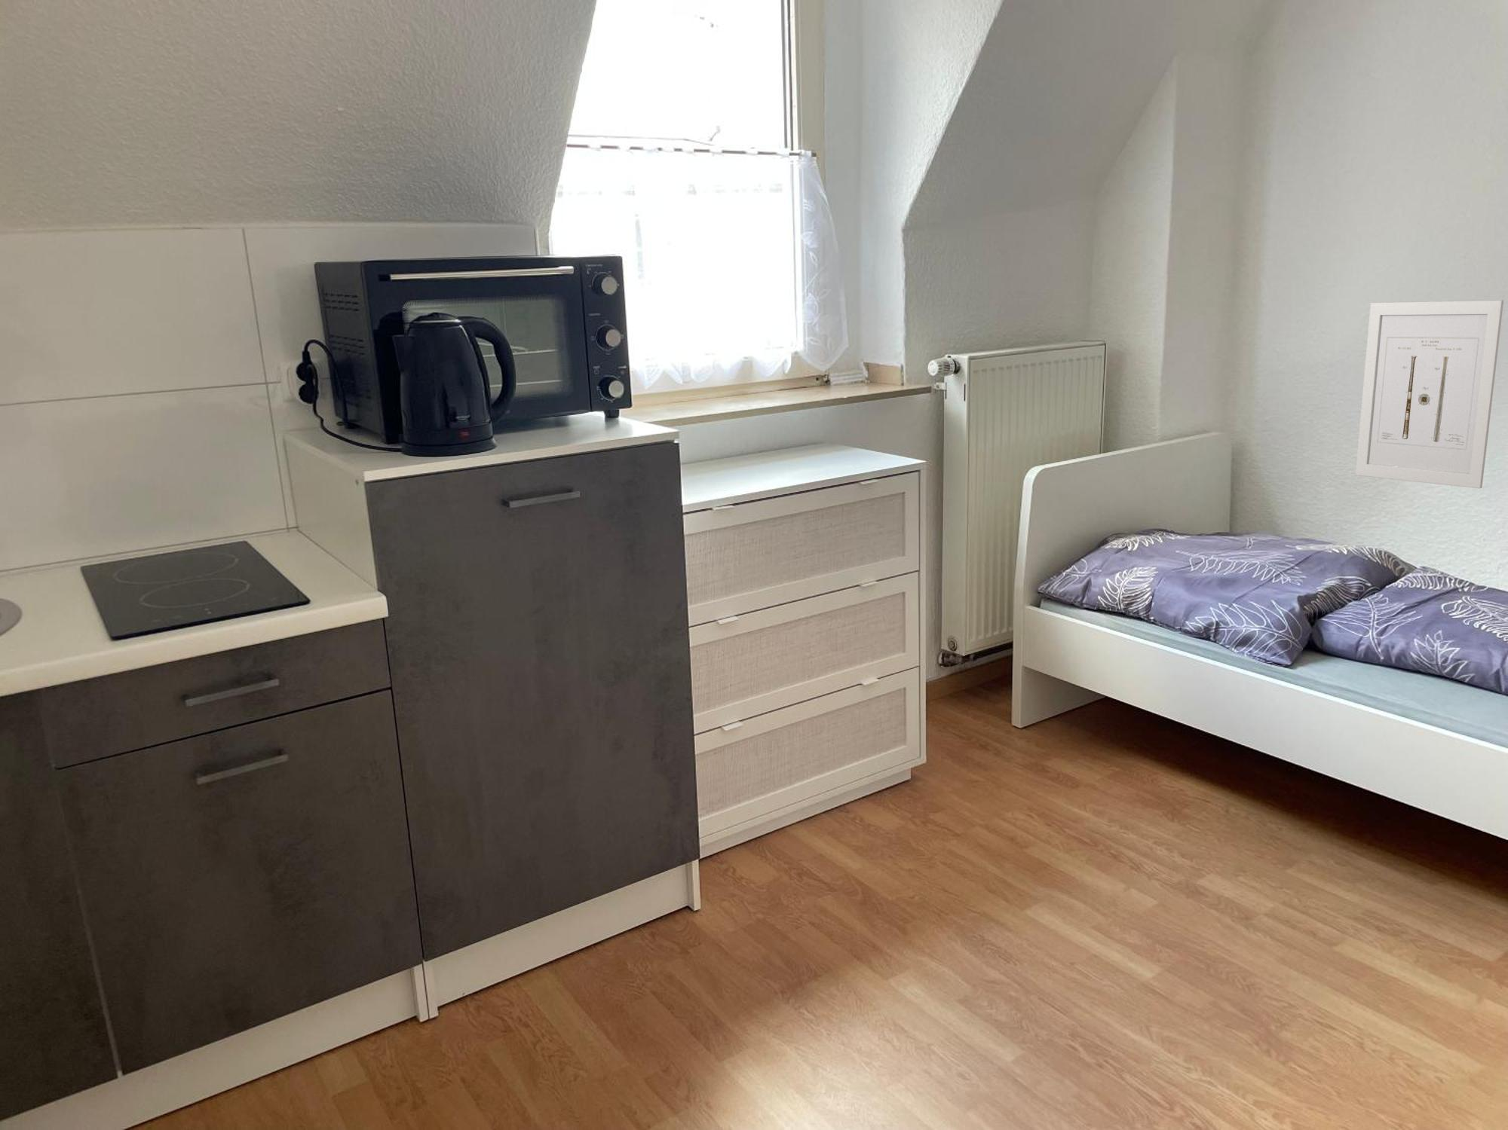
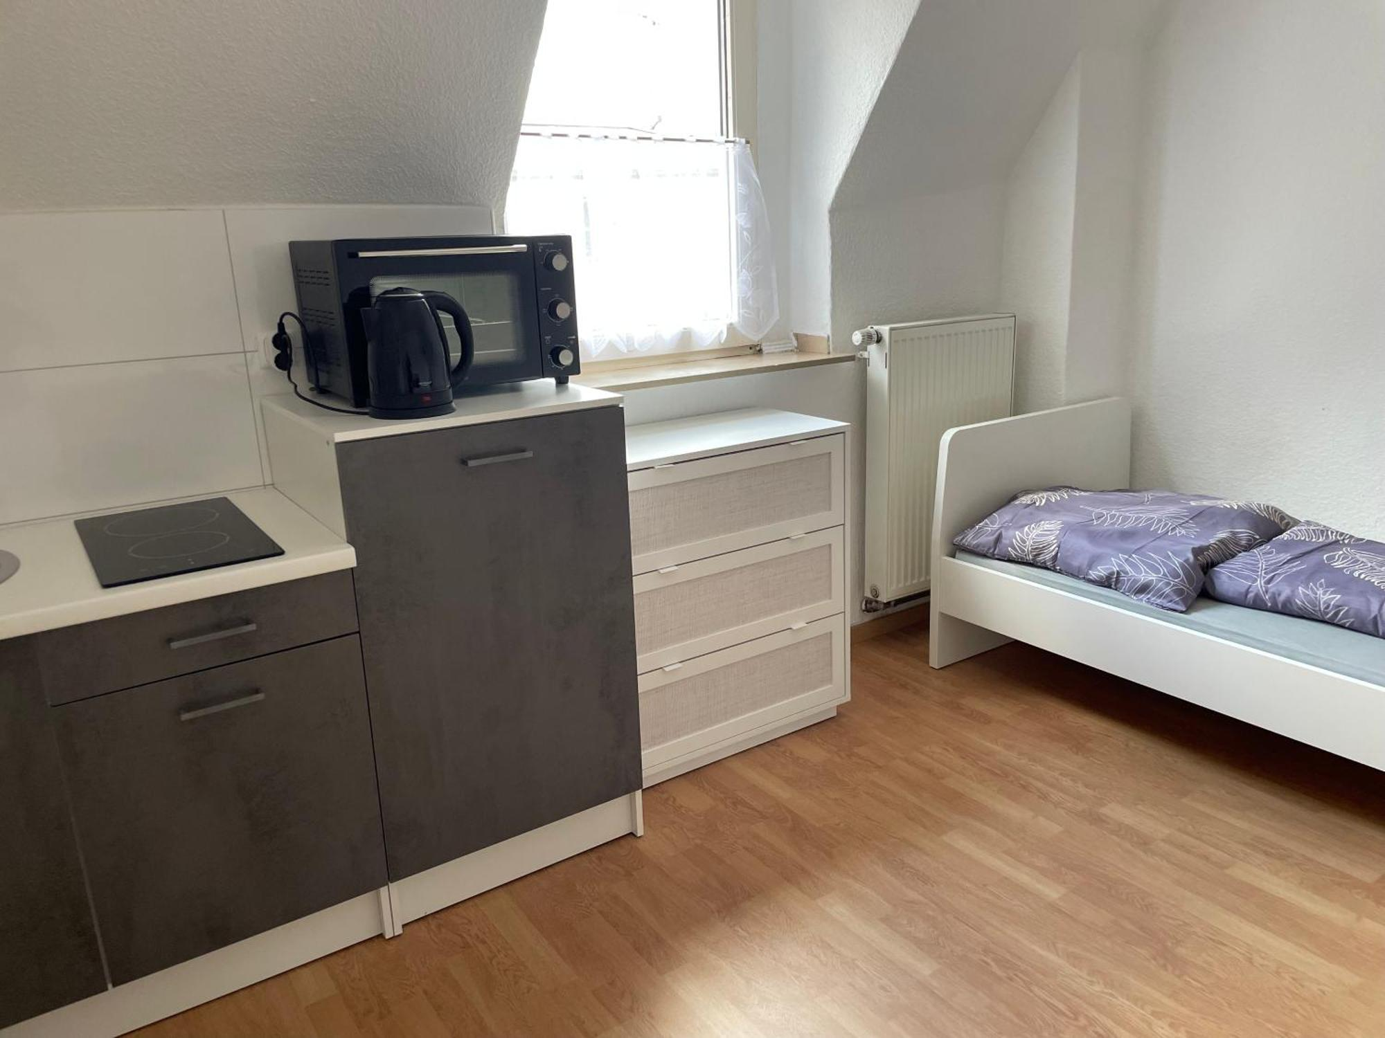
- wall art (1425, 393)
